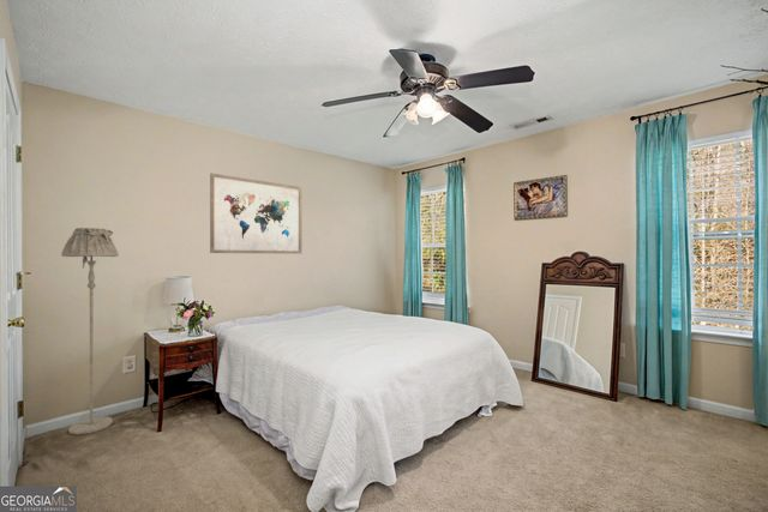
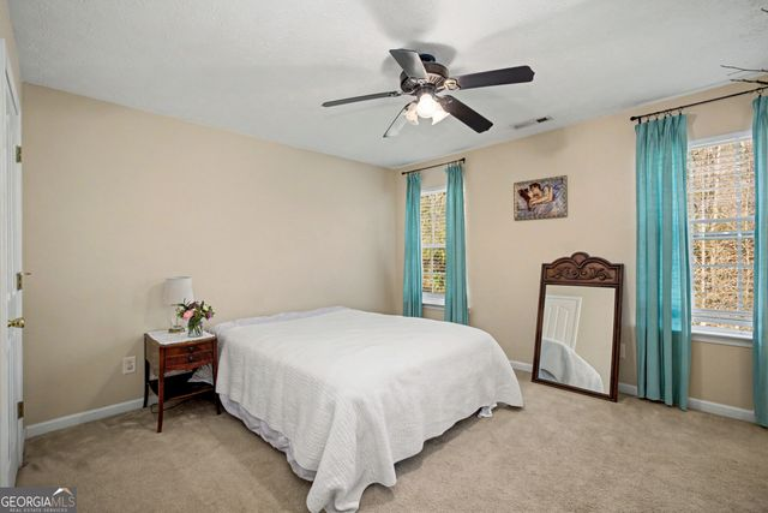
- wall art (259, 217)
- floor lamp (90, 327)
